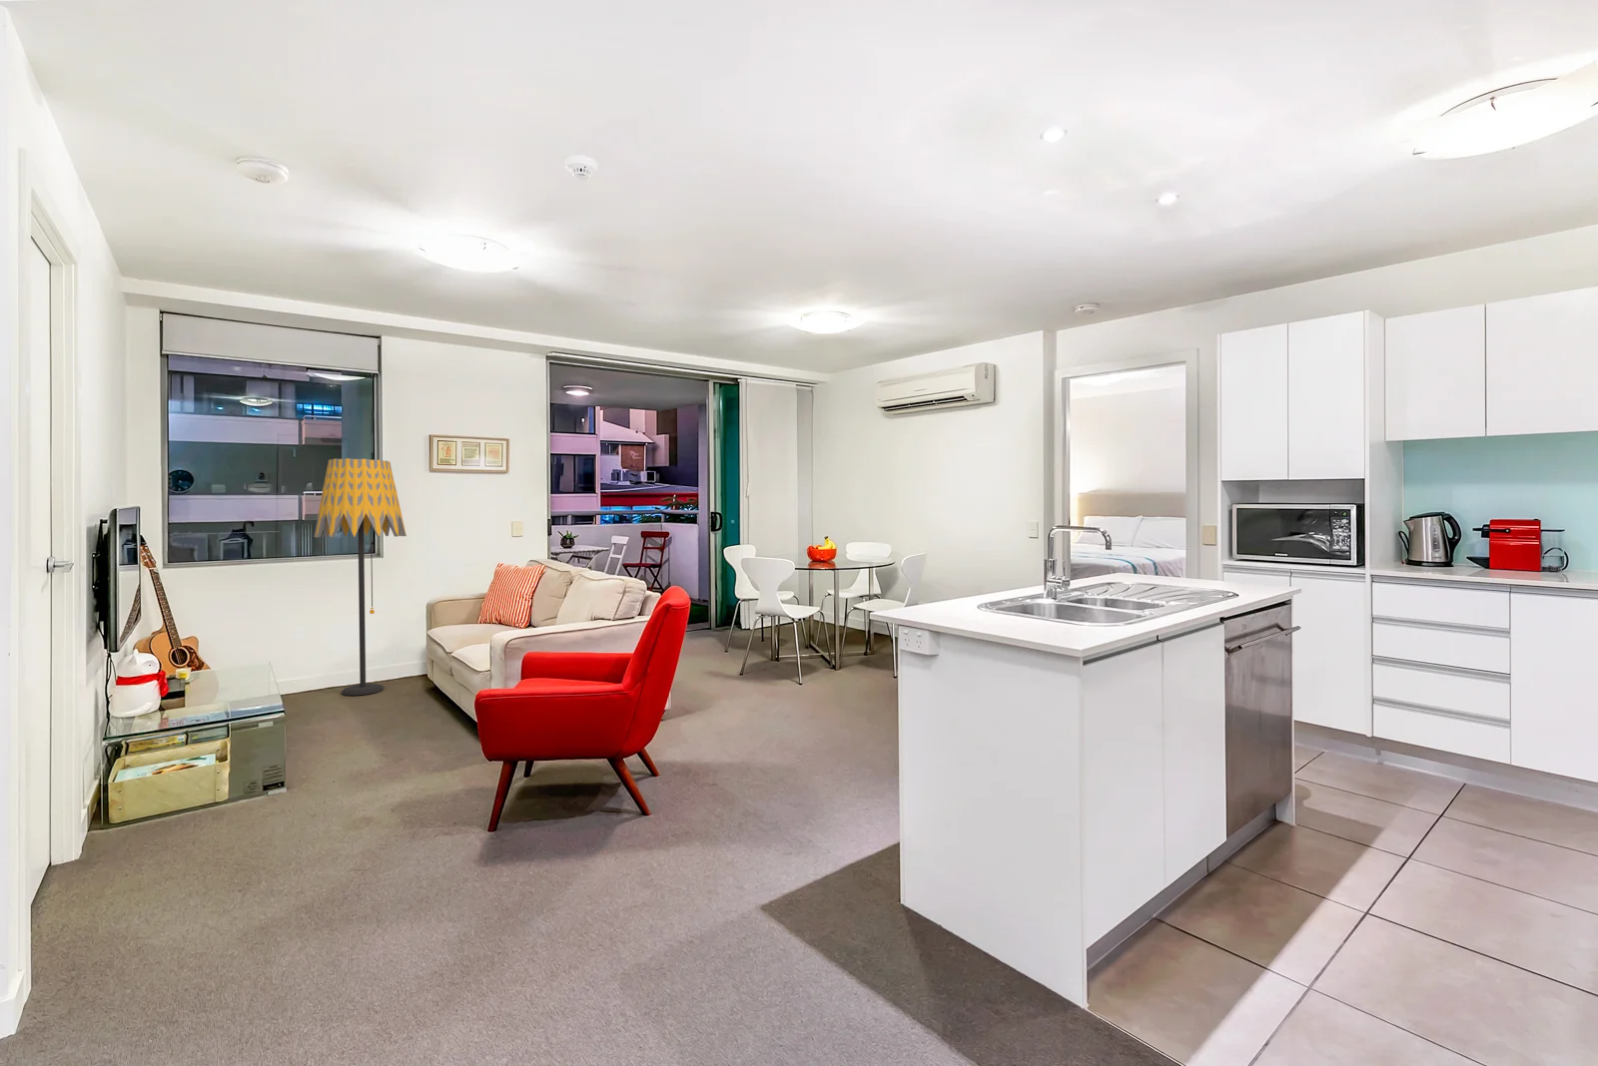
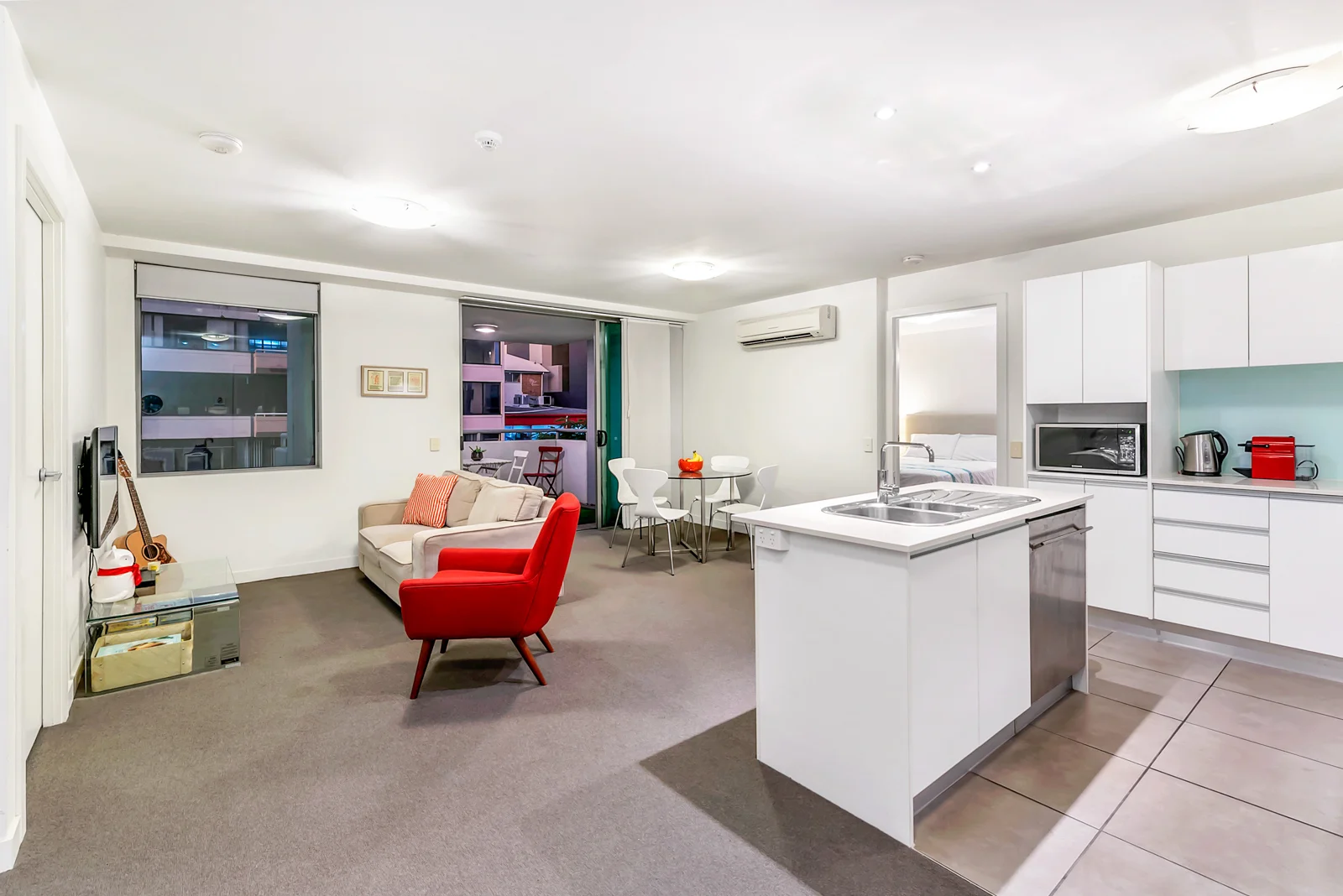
- floor lamp (361, 576)
